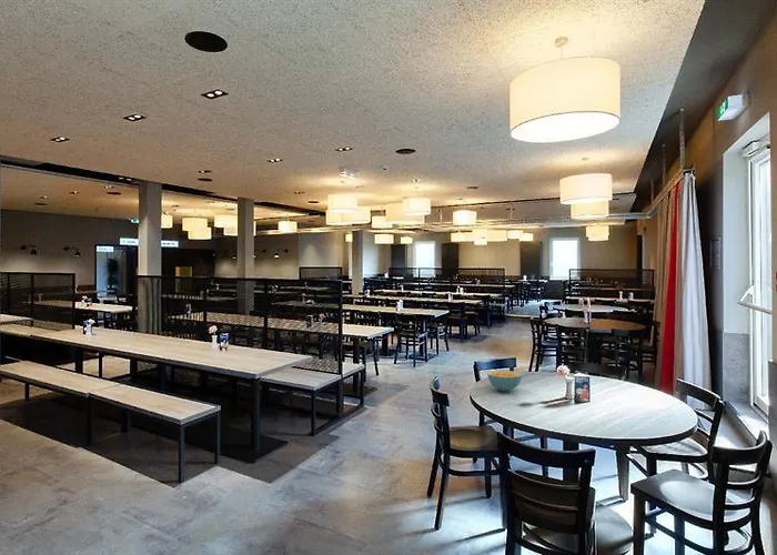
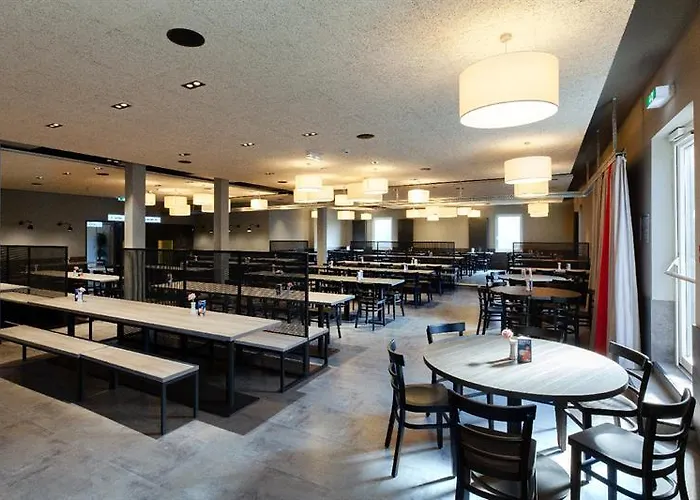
- cereal bowl (504, 382)
